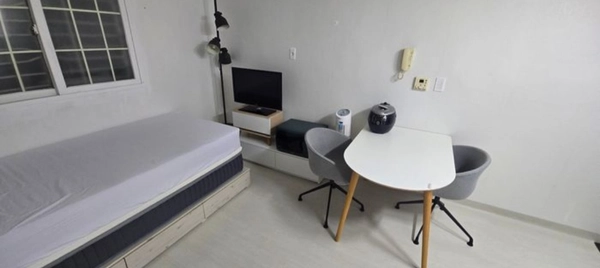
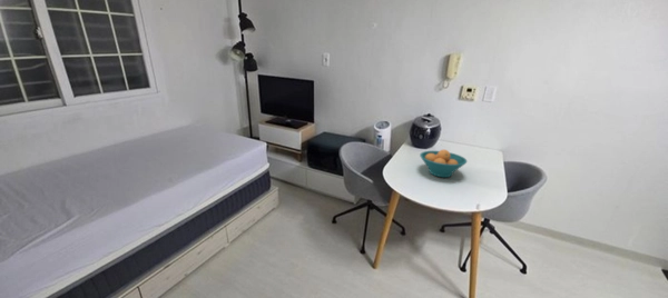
+ fruit bowl (442, 161)
